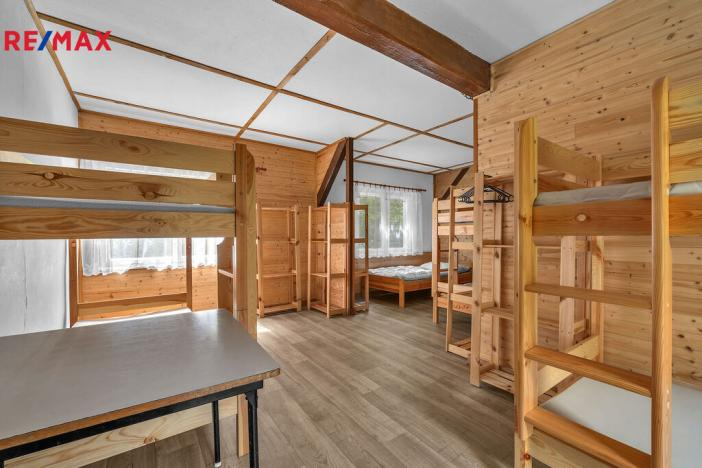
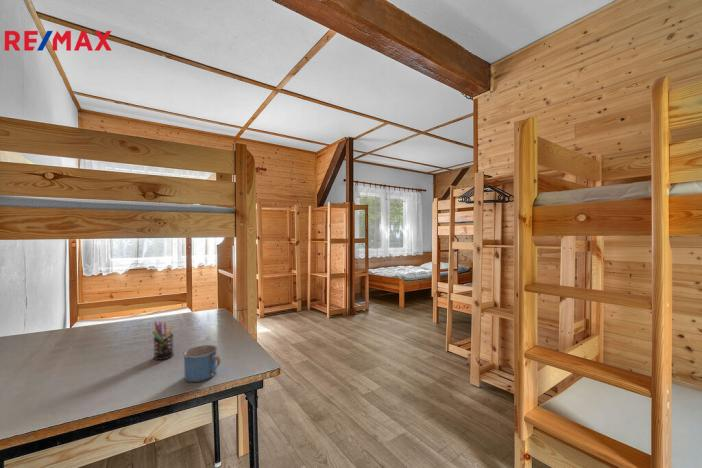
+ mug (203, 363)
+ pen holder (161, 339)
